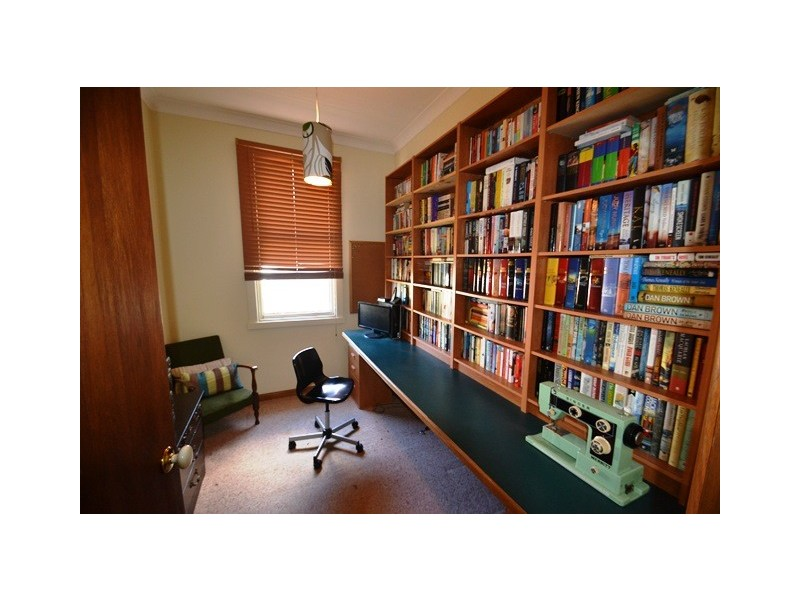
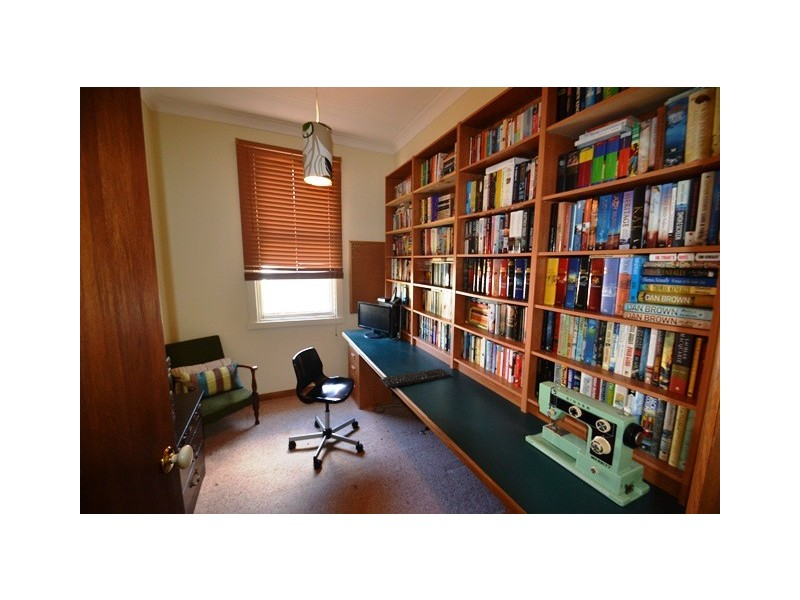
+ keyboard (416, 376)
